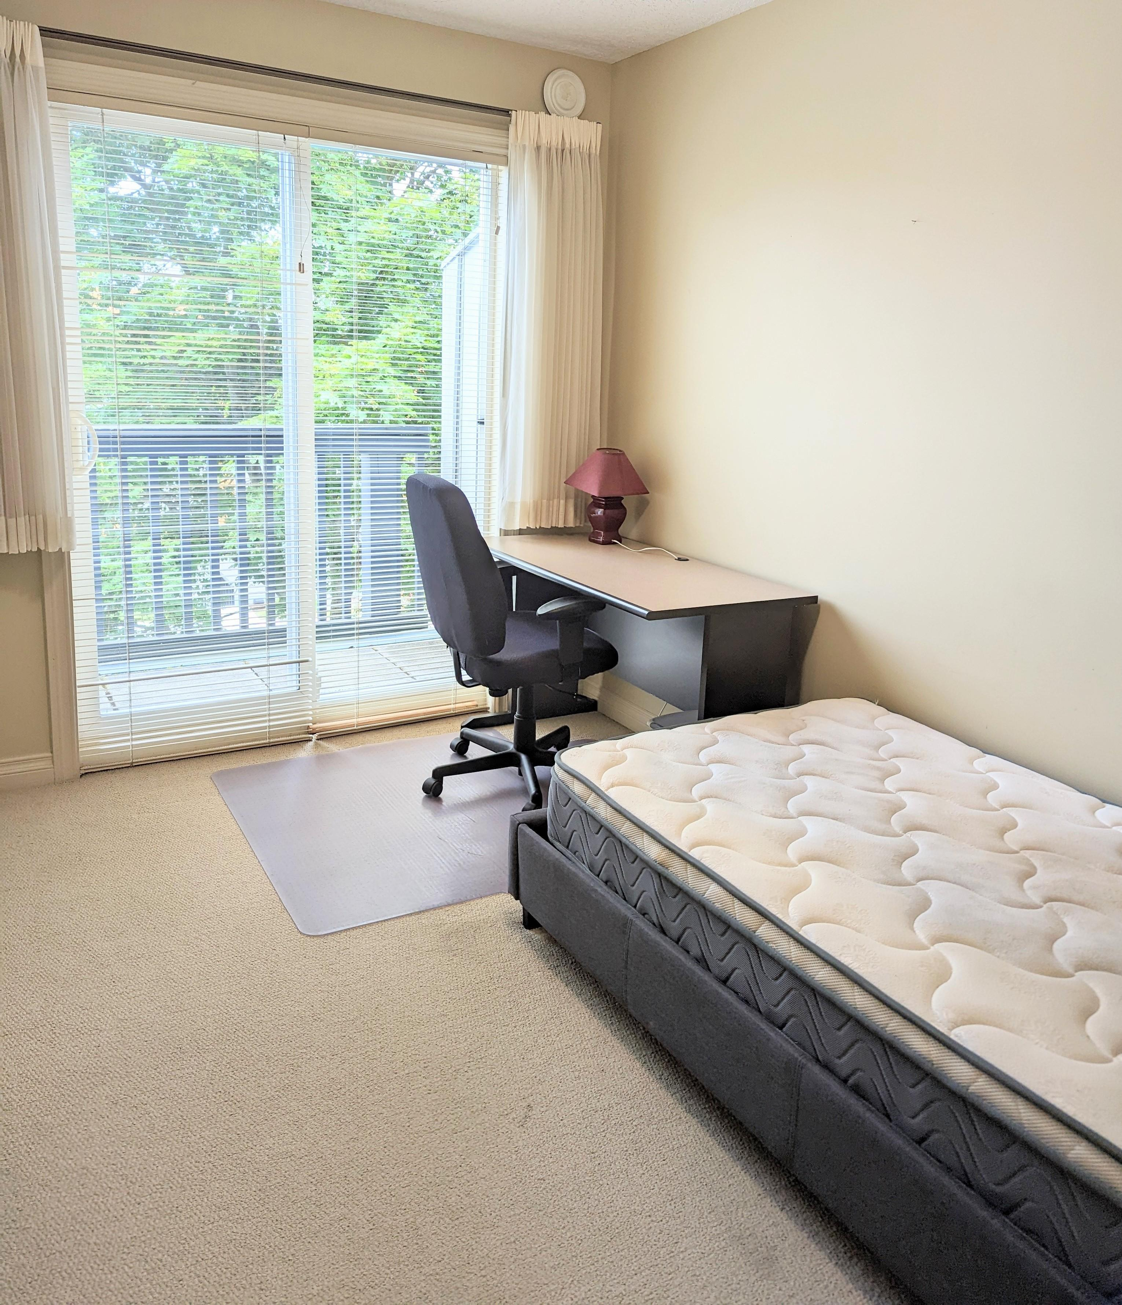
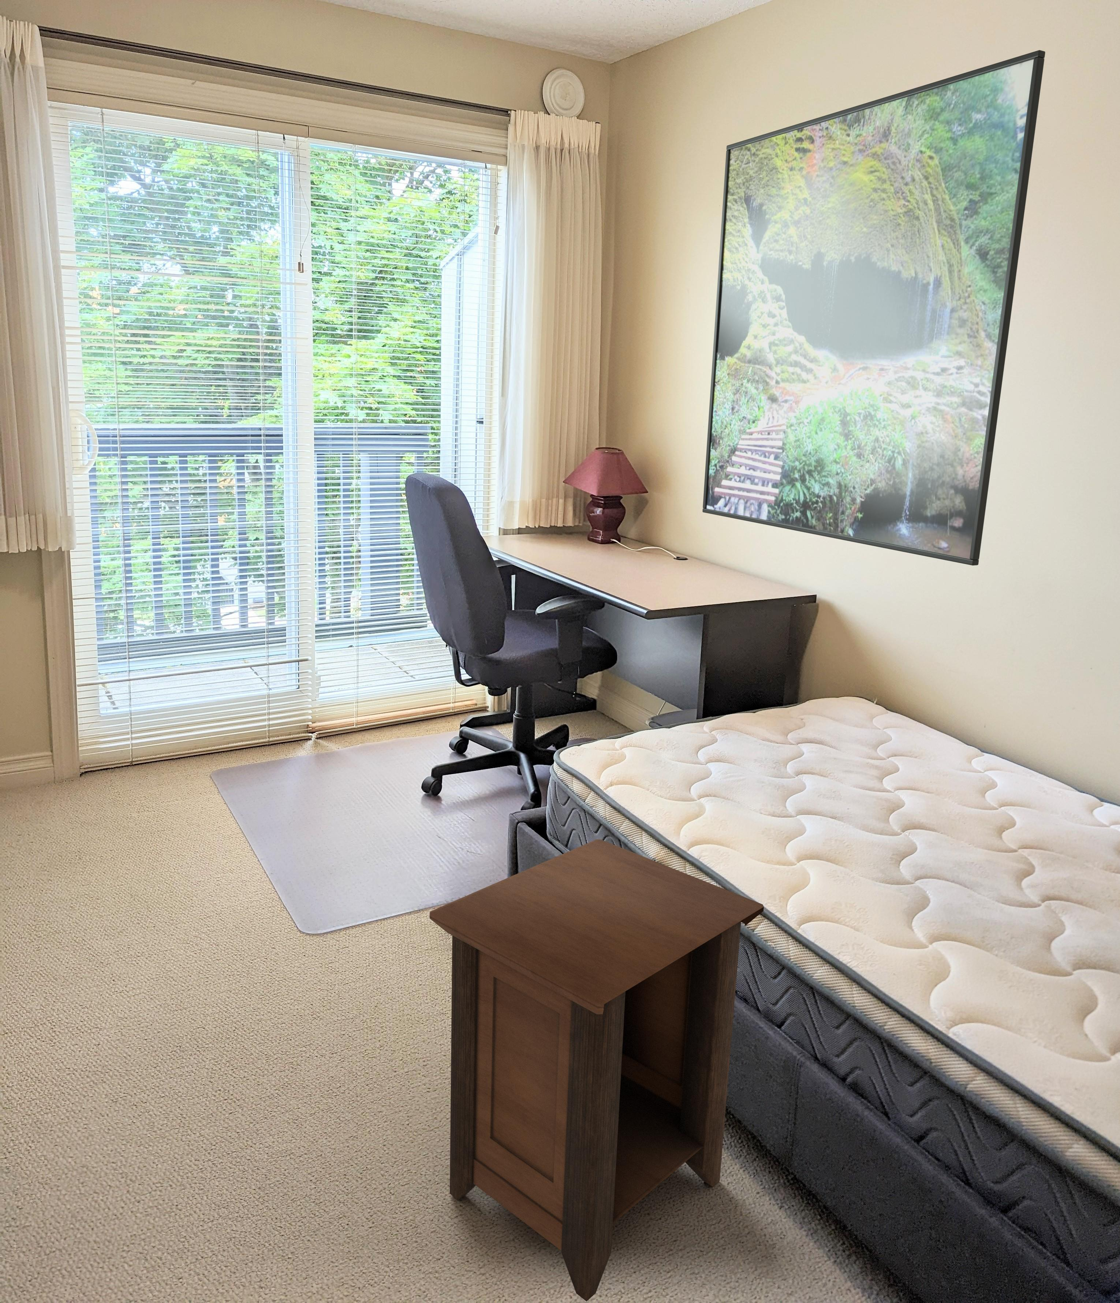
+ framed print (838, 330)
+ nightstand (593, 1053)
